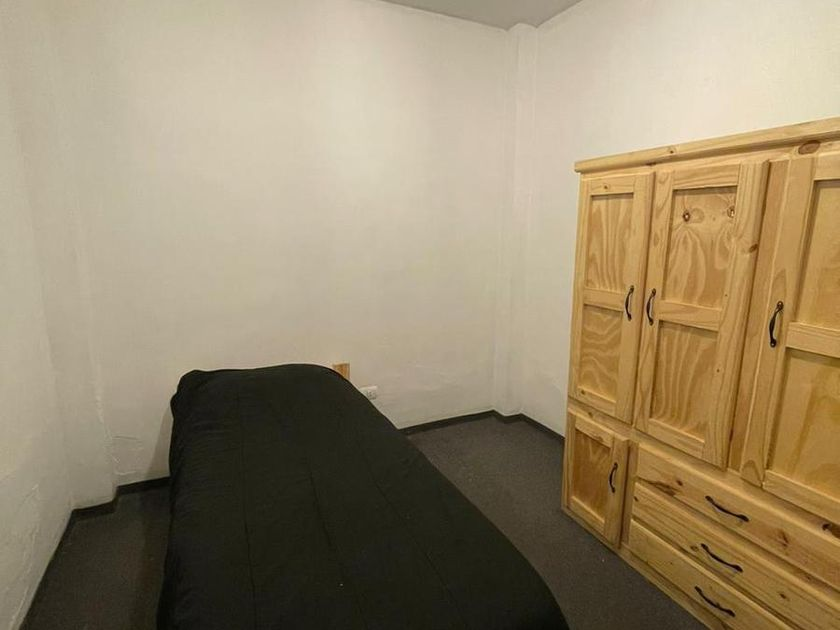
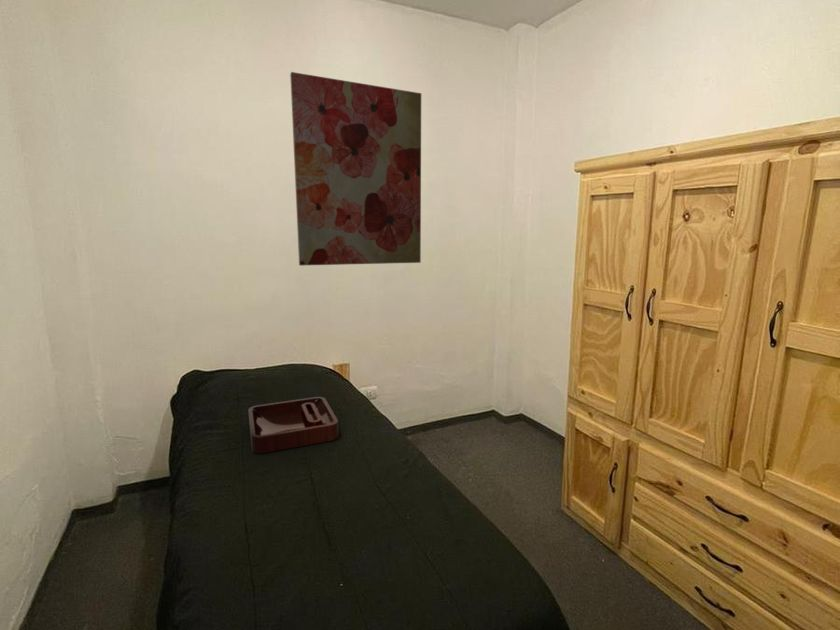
+ wall art (361, 177)
+ decorative tray (292, 422)
